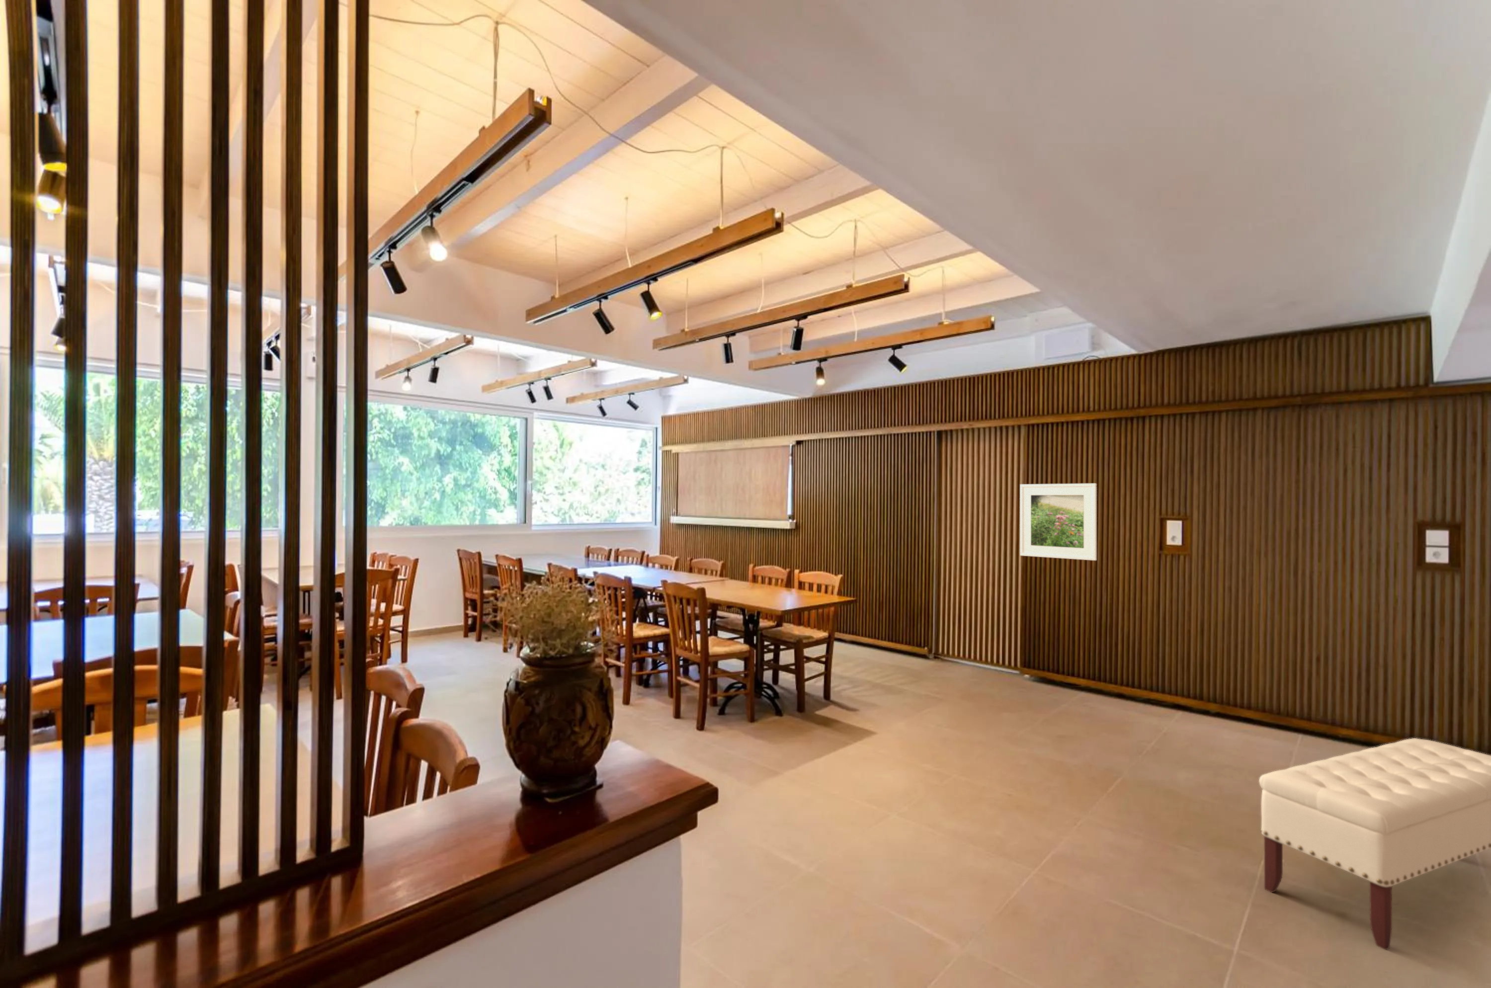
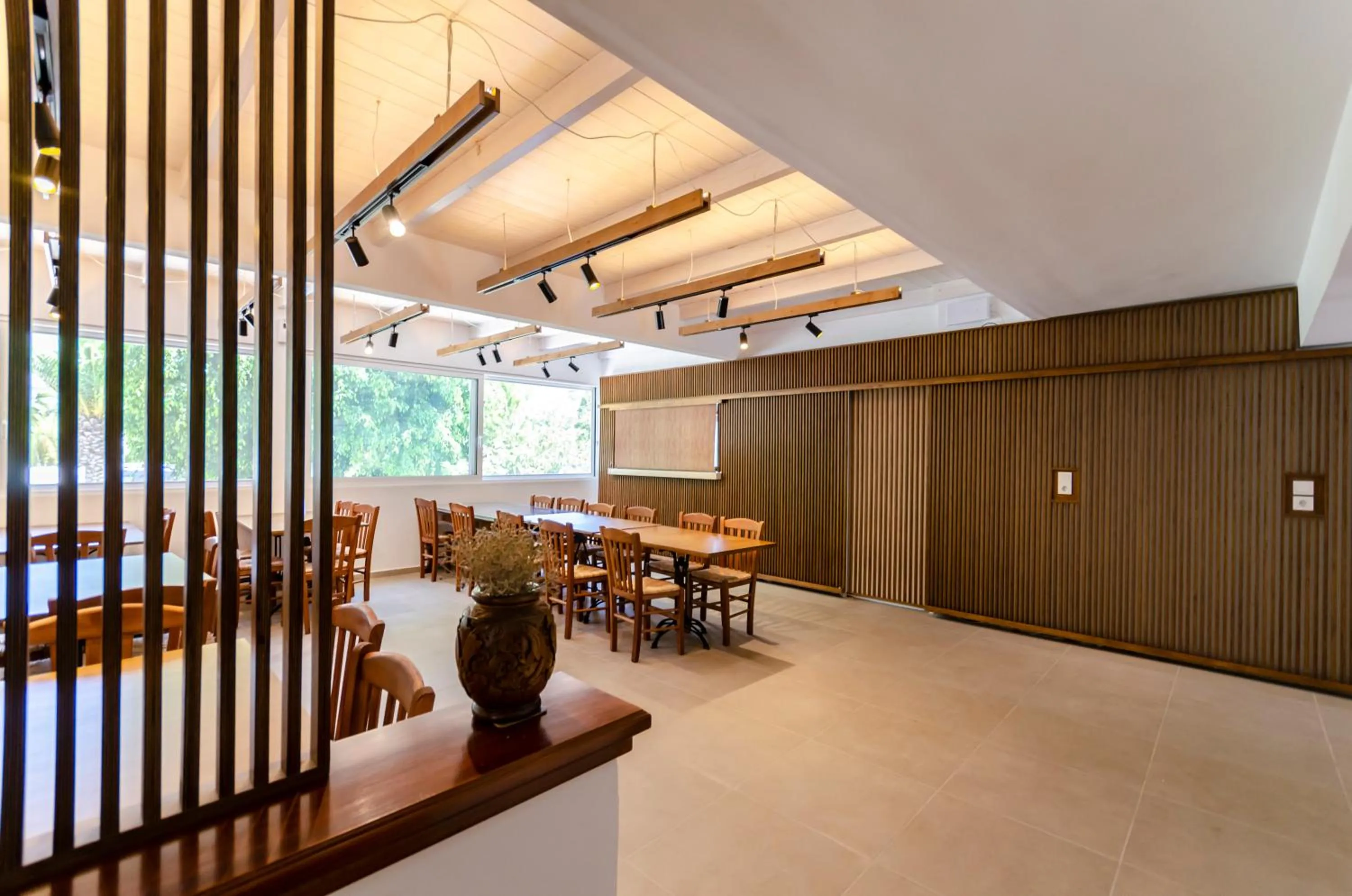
- bench (1399, 827)
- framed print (1056, 520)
